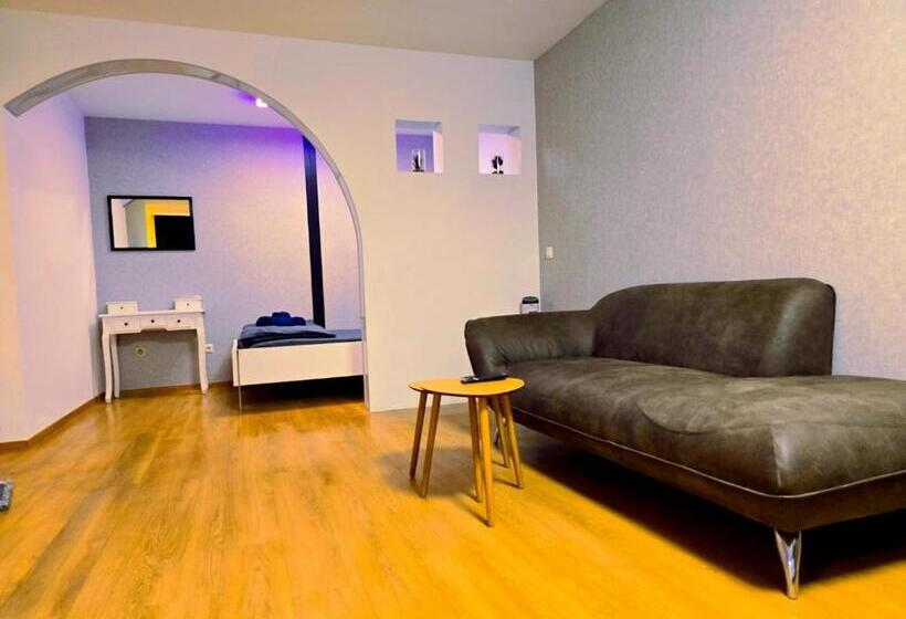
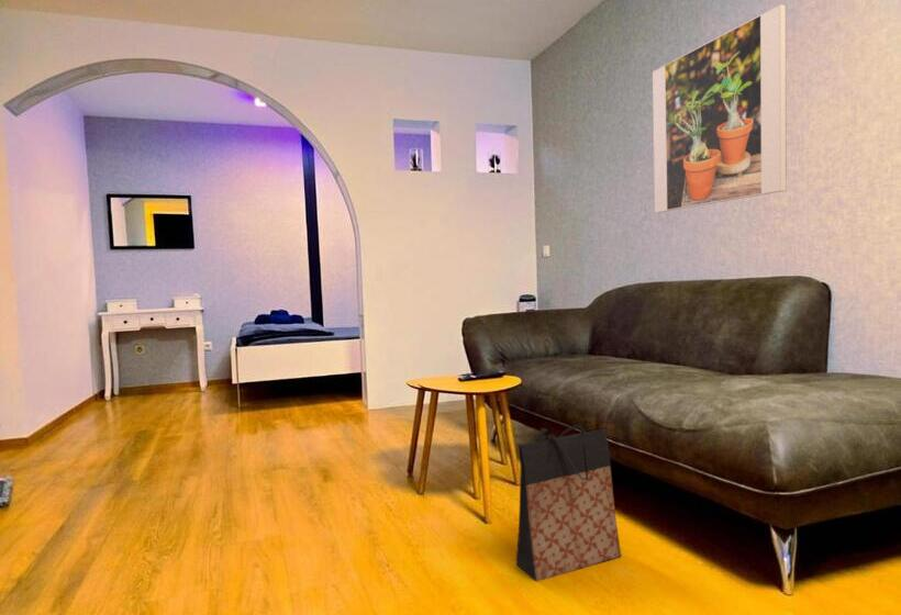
+ bag (565, 492)
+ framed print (711, 123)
